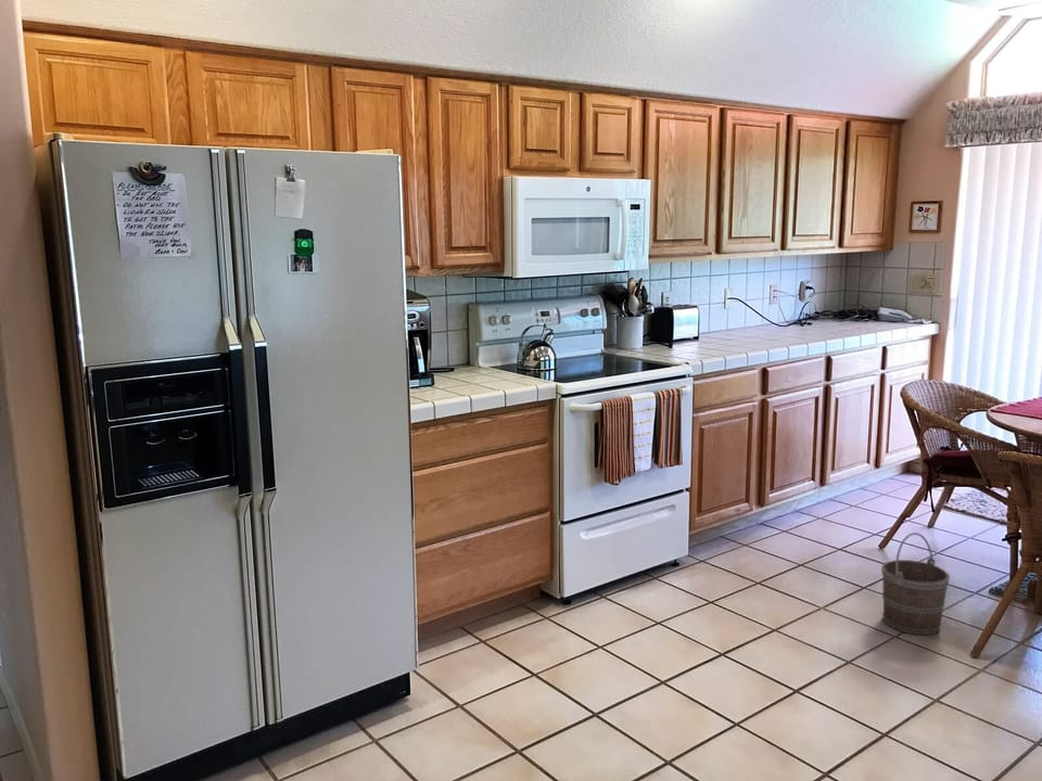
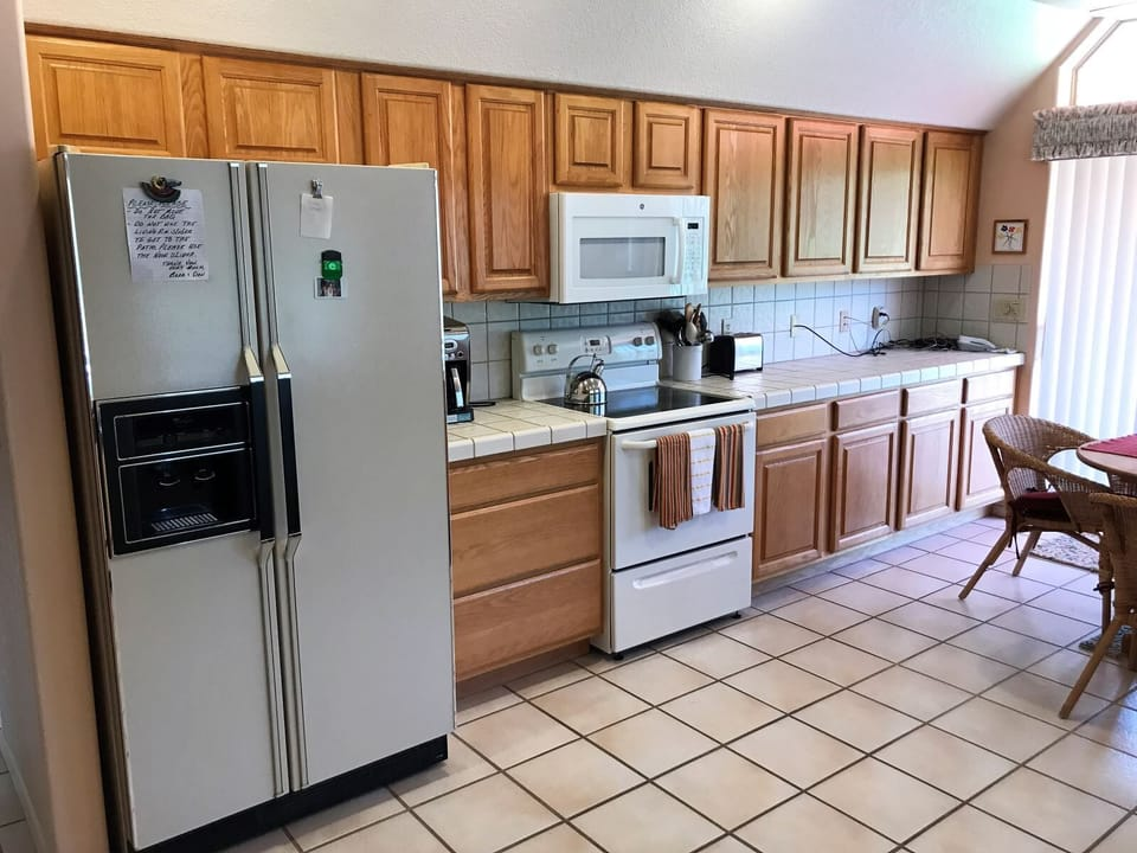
- bucket (914, 579)
